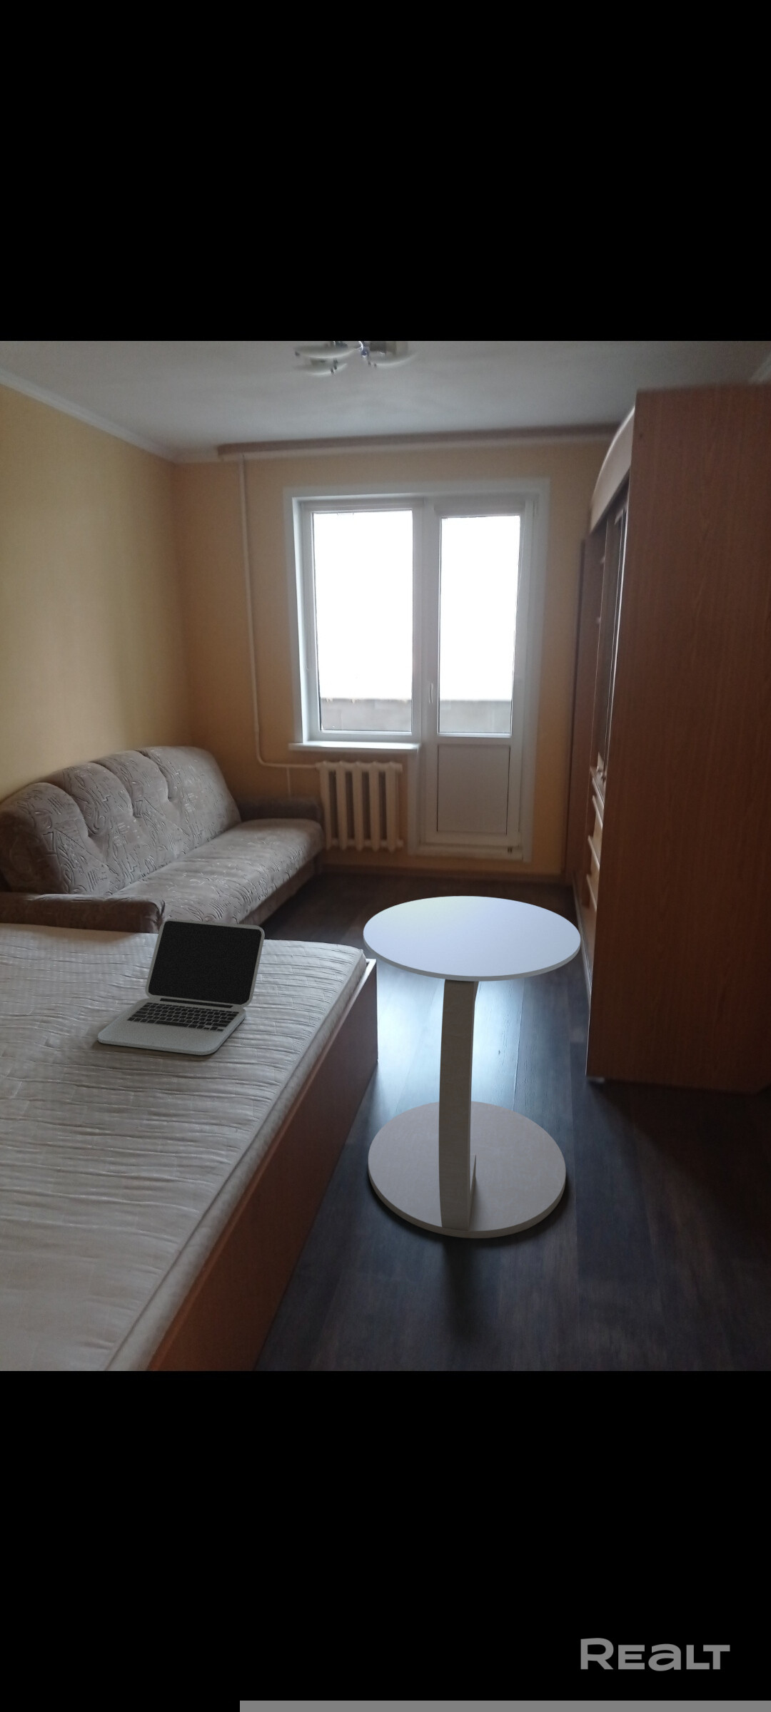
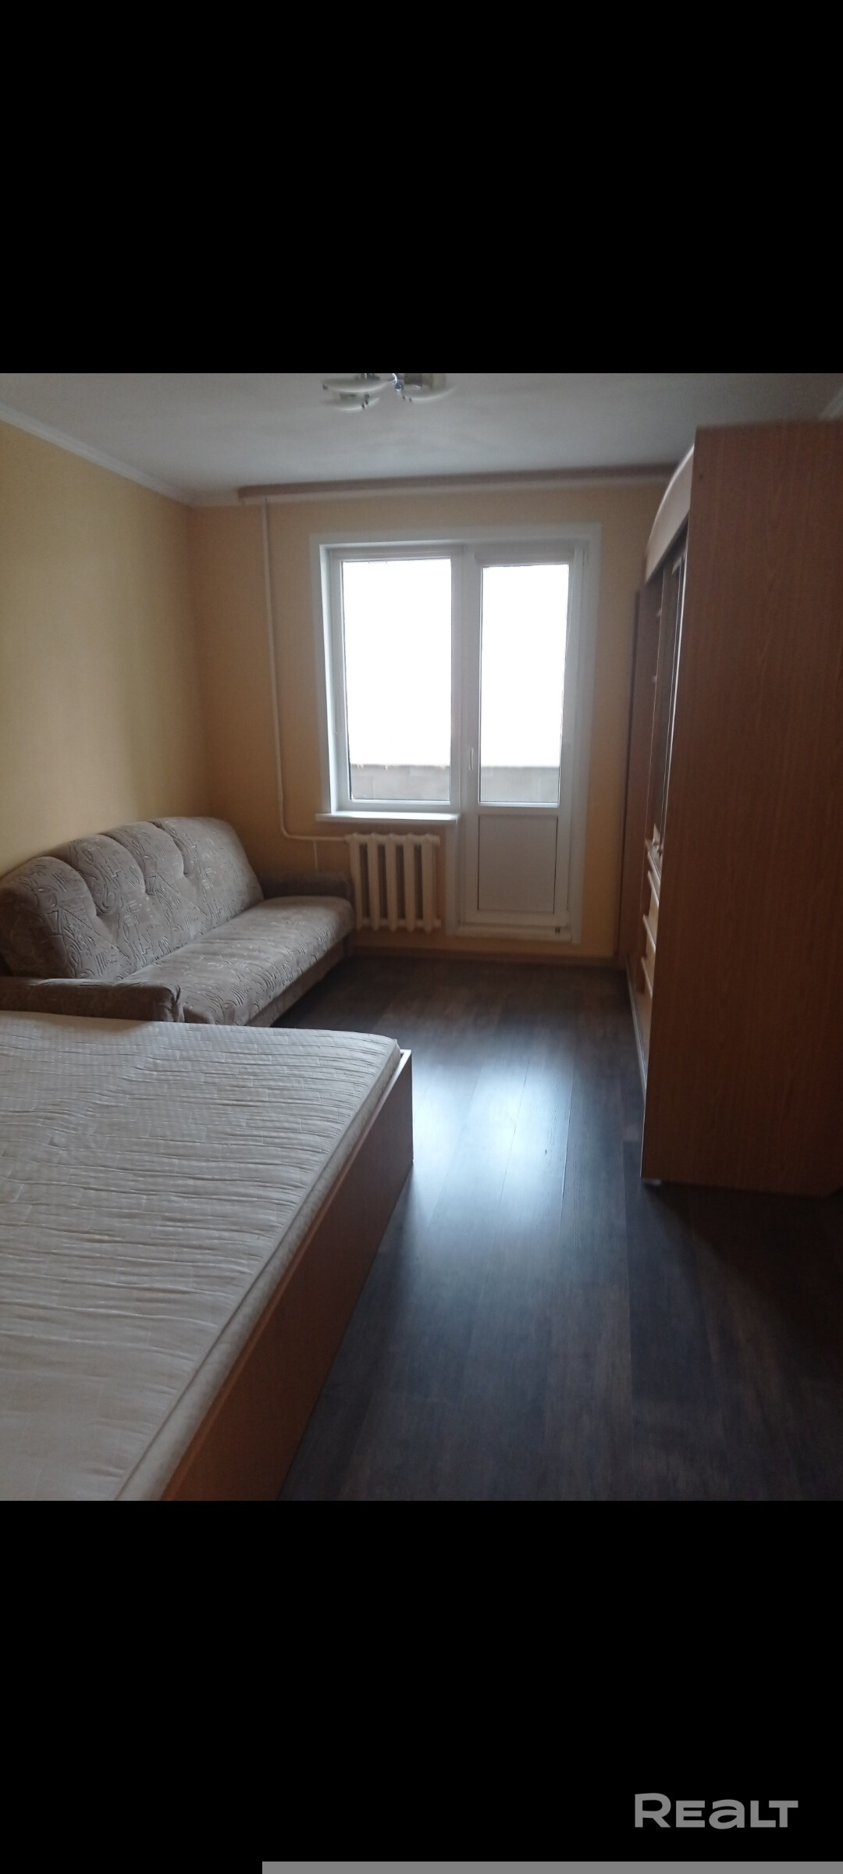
- laptop (185, 980)
- side table (466, 1061)
